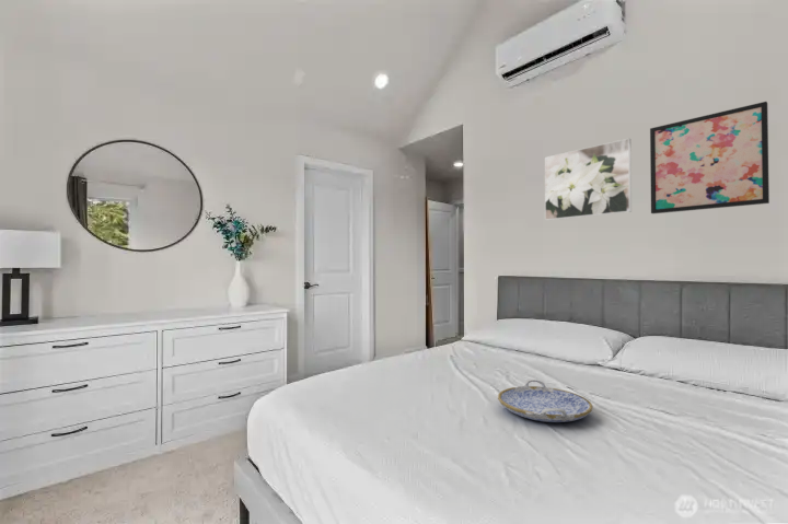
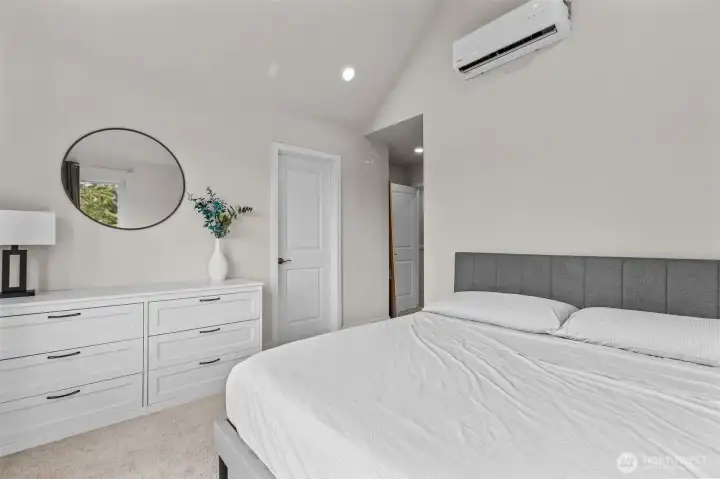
- wall art (704, 162)
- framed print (584, 182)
- serving tray (543, 400)
